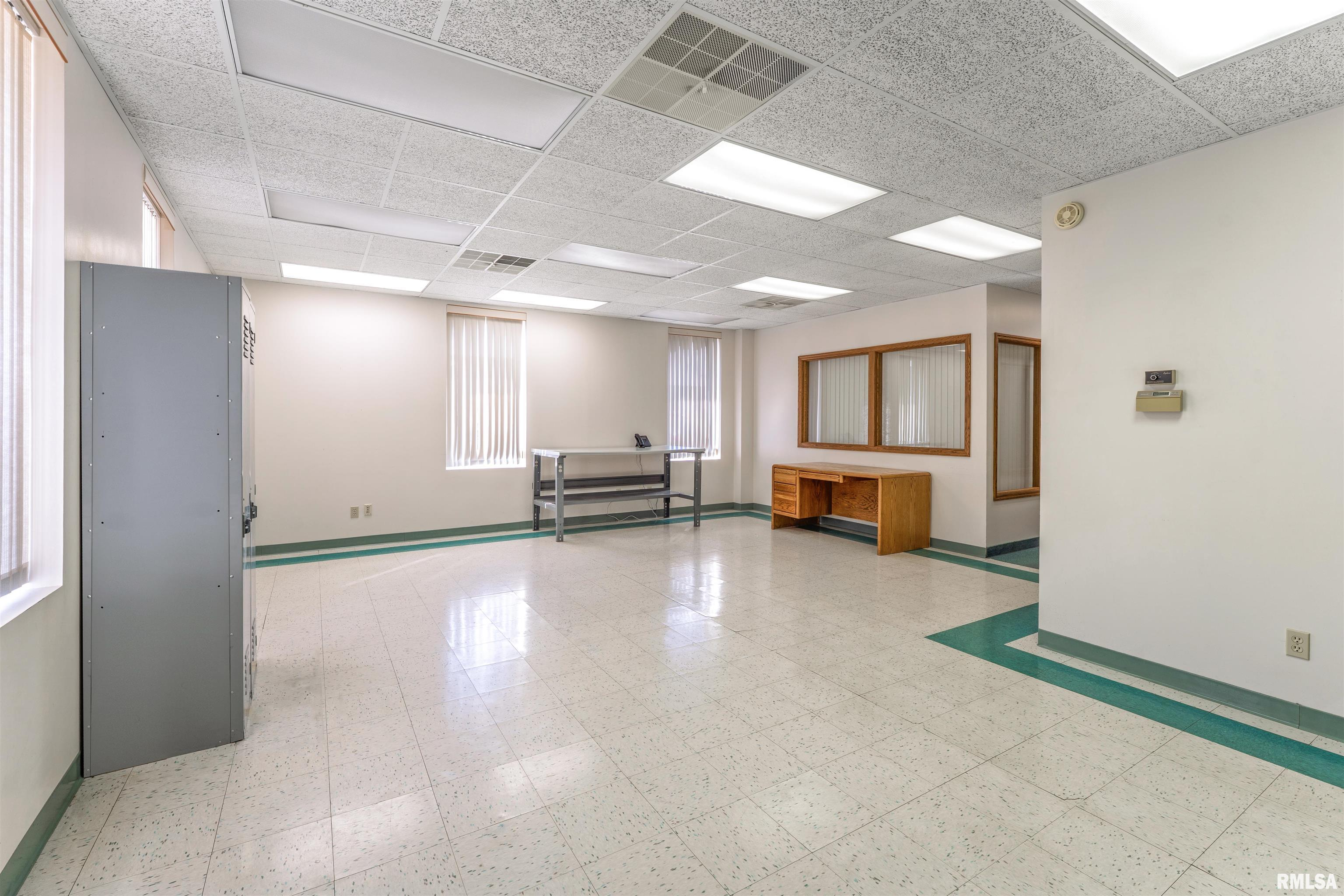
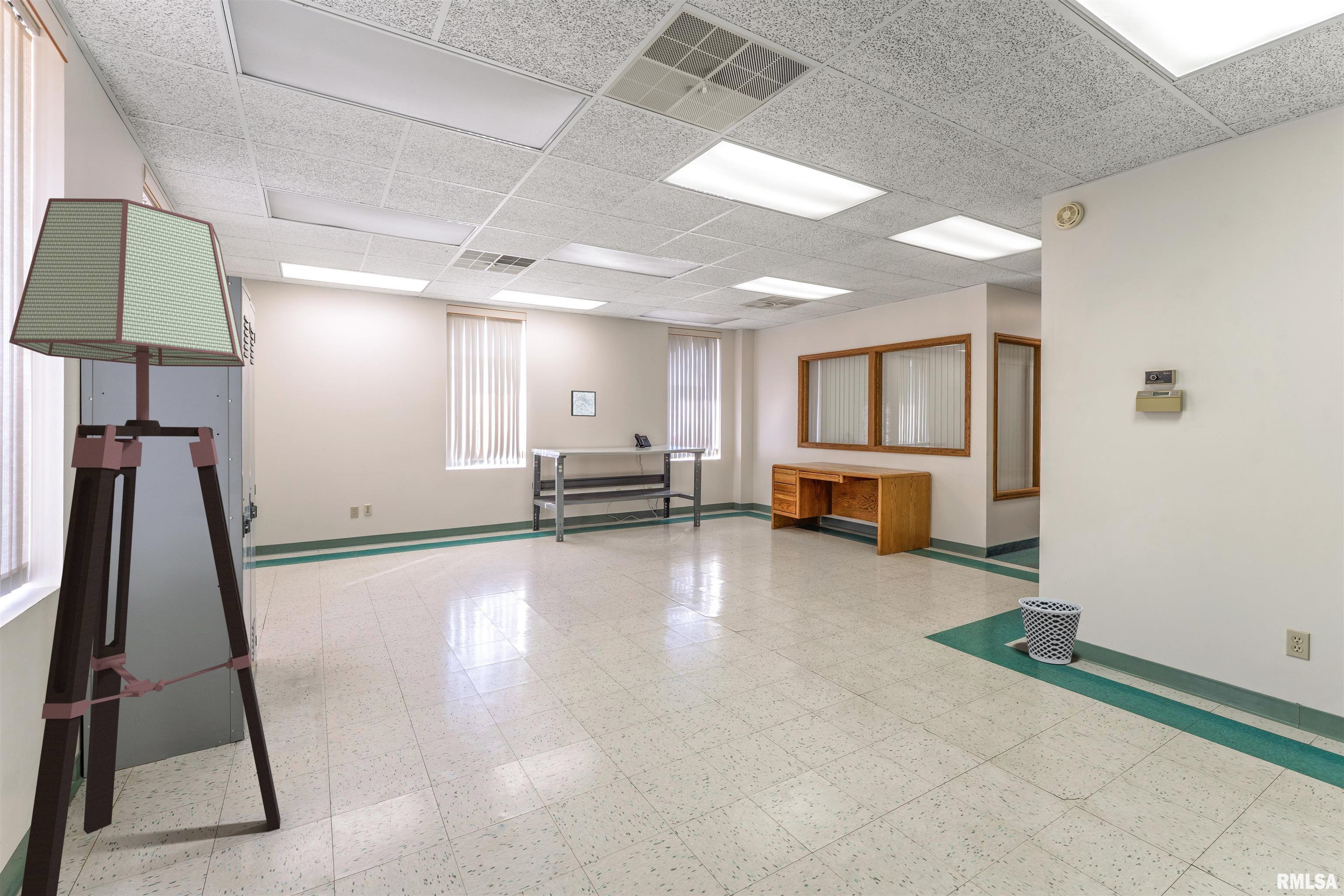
+ floor lamp (132, 534)
+ wall art (583, 403)
+ wastebasket (1050, 631)
